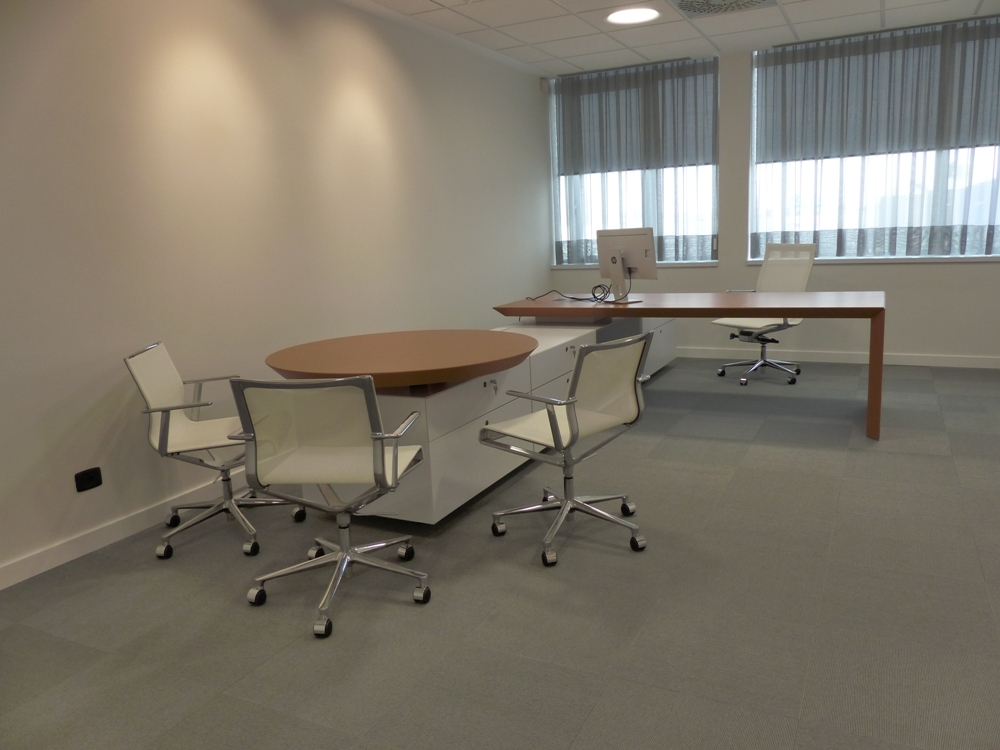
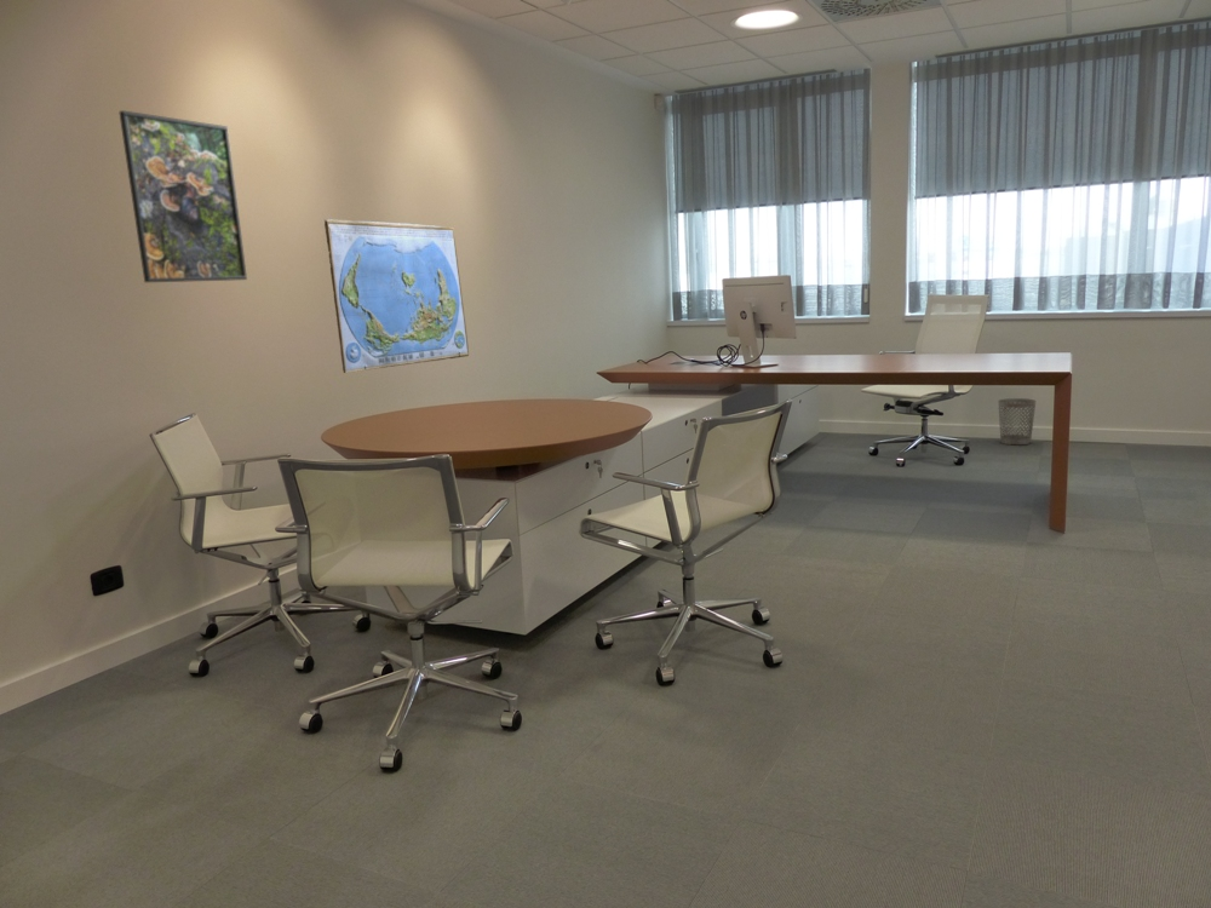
+ world map (403, 294)
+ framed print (186, 201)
+ wastebasket (1016, 420)
